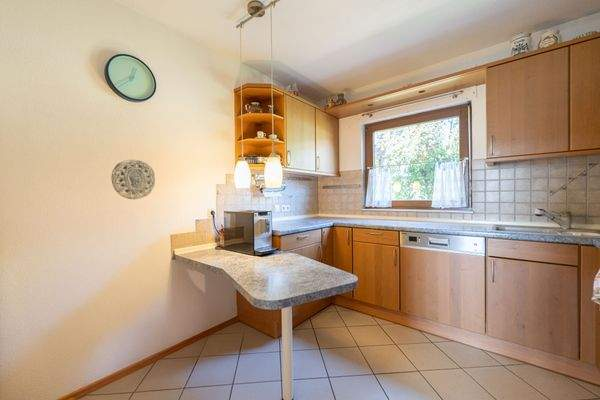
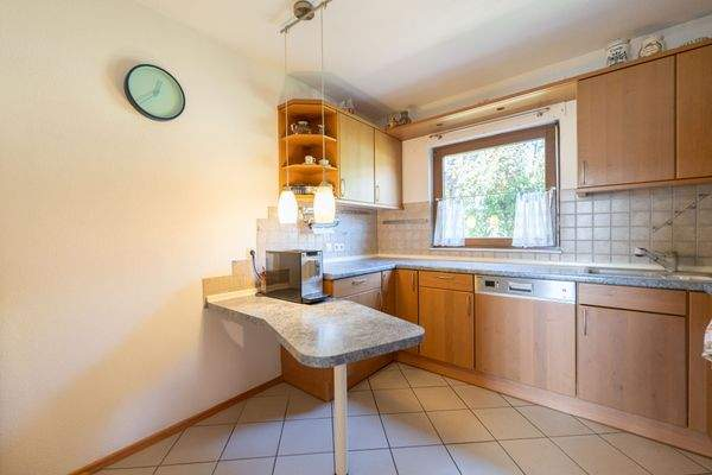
- decorative plate (134, 179)
